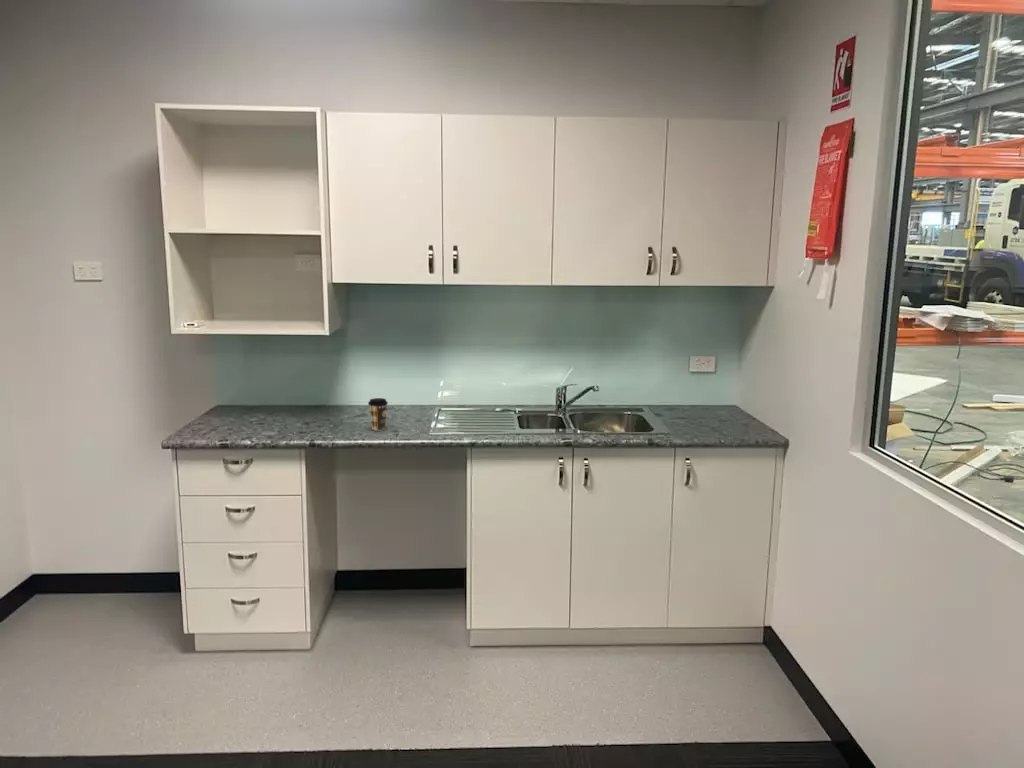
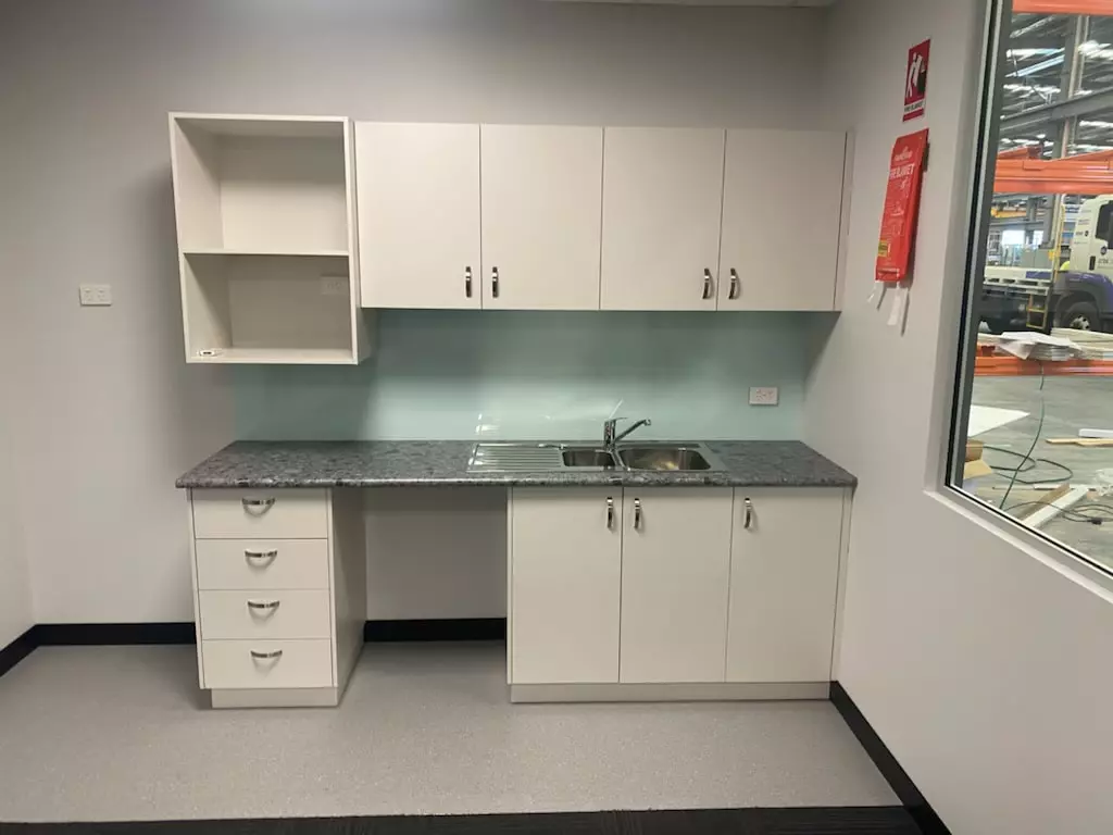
- coffee cup (378, 414)
